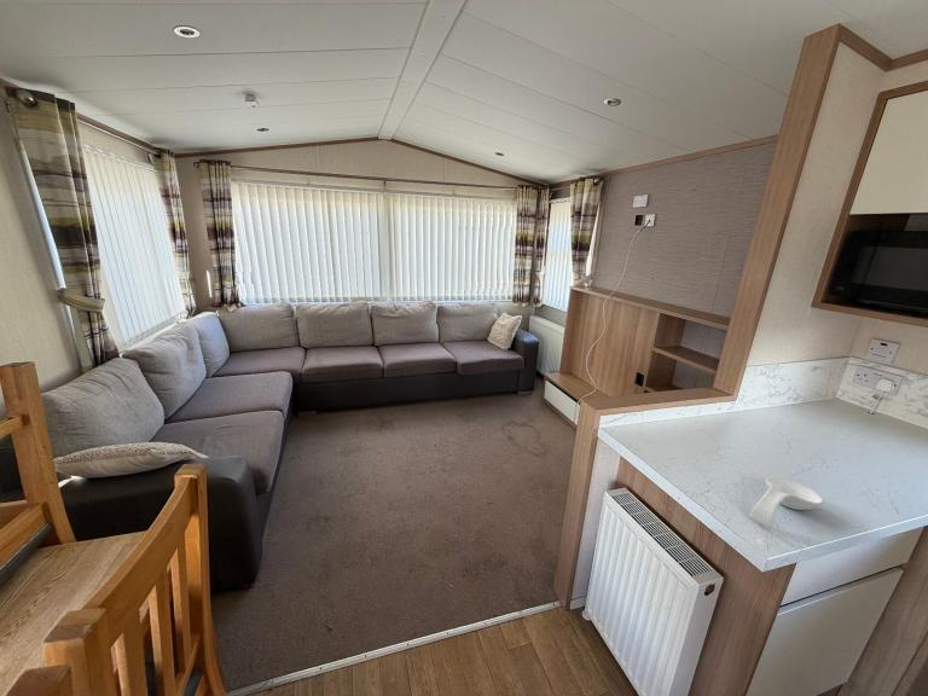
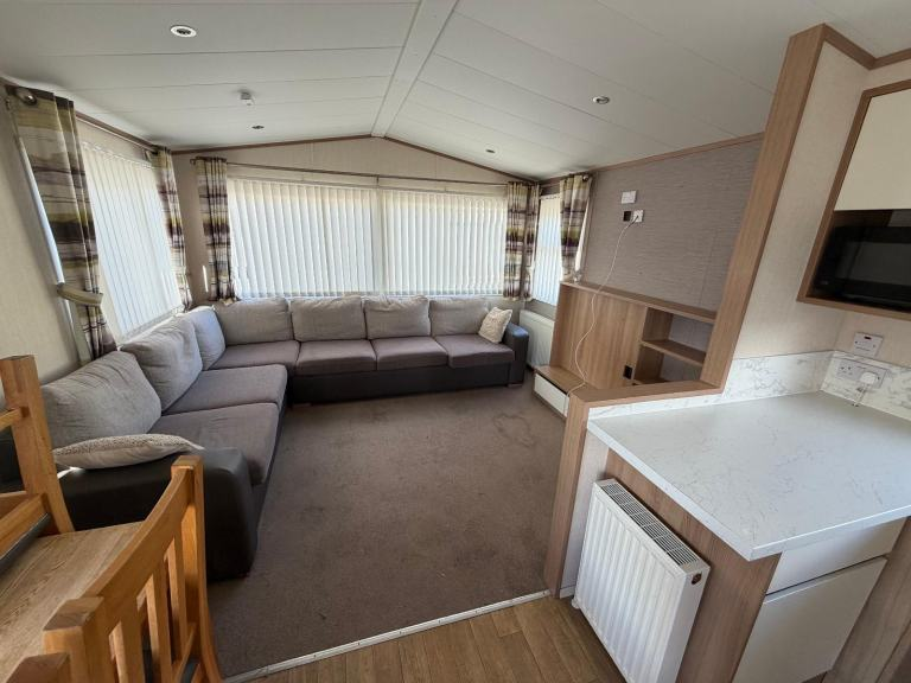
- spoon rest (784, 497)
